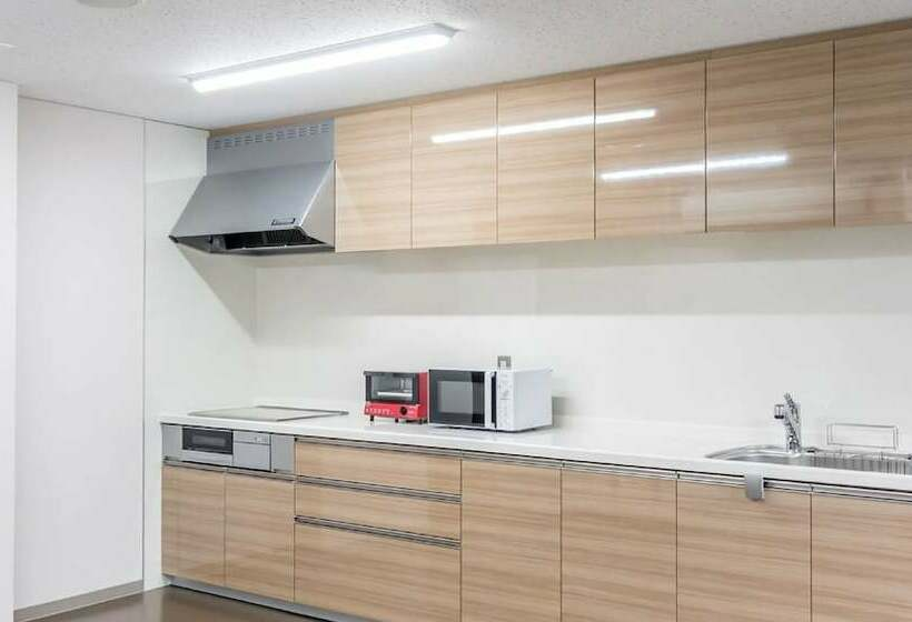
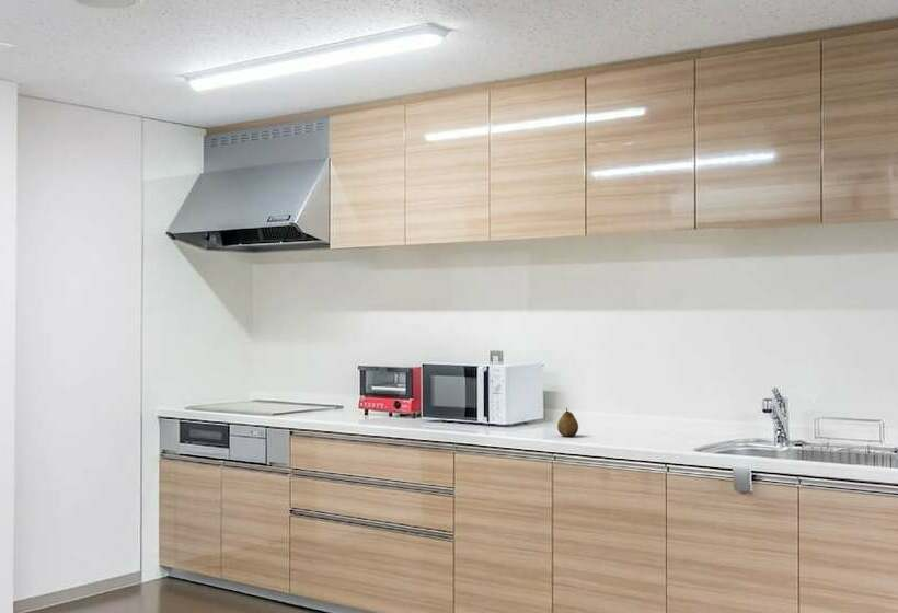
+ fruit (567, 421)
